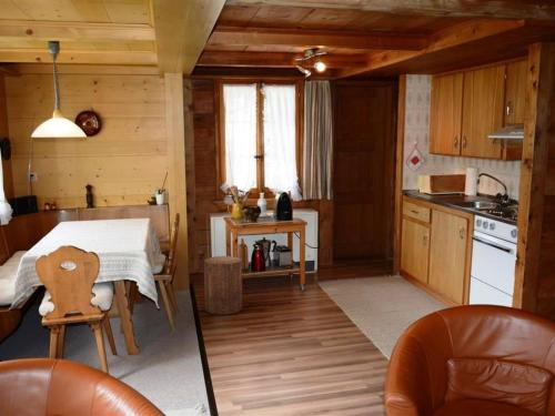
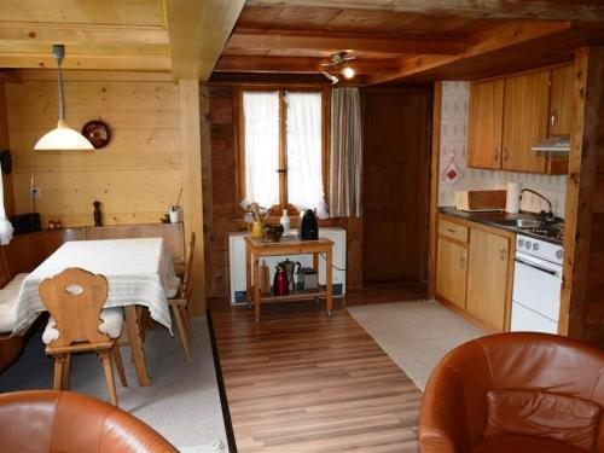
- stool (223, 284)
